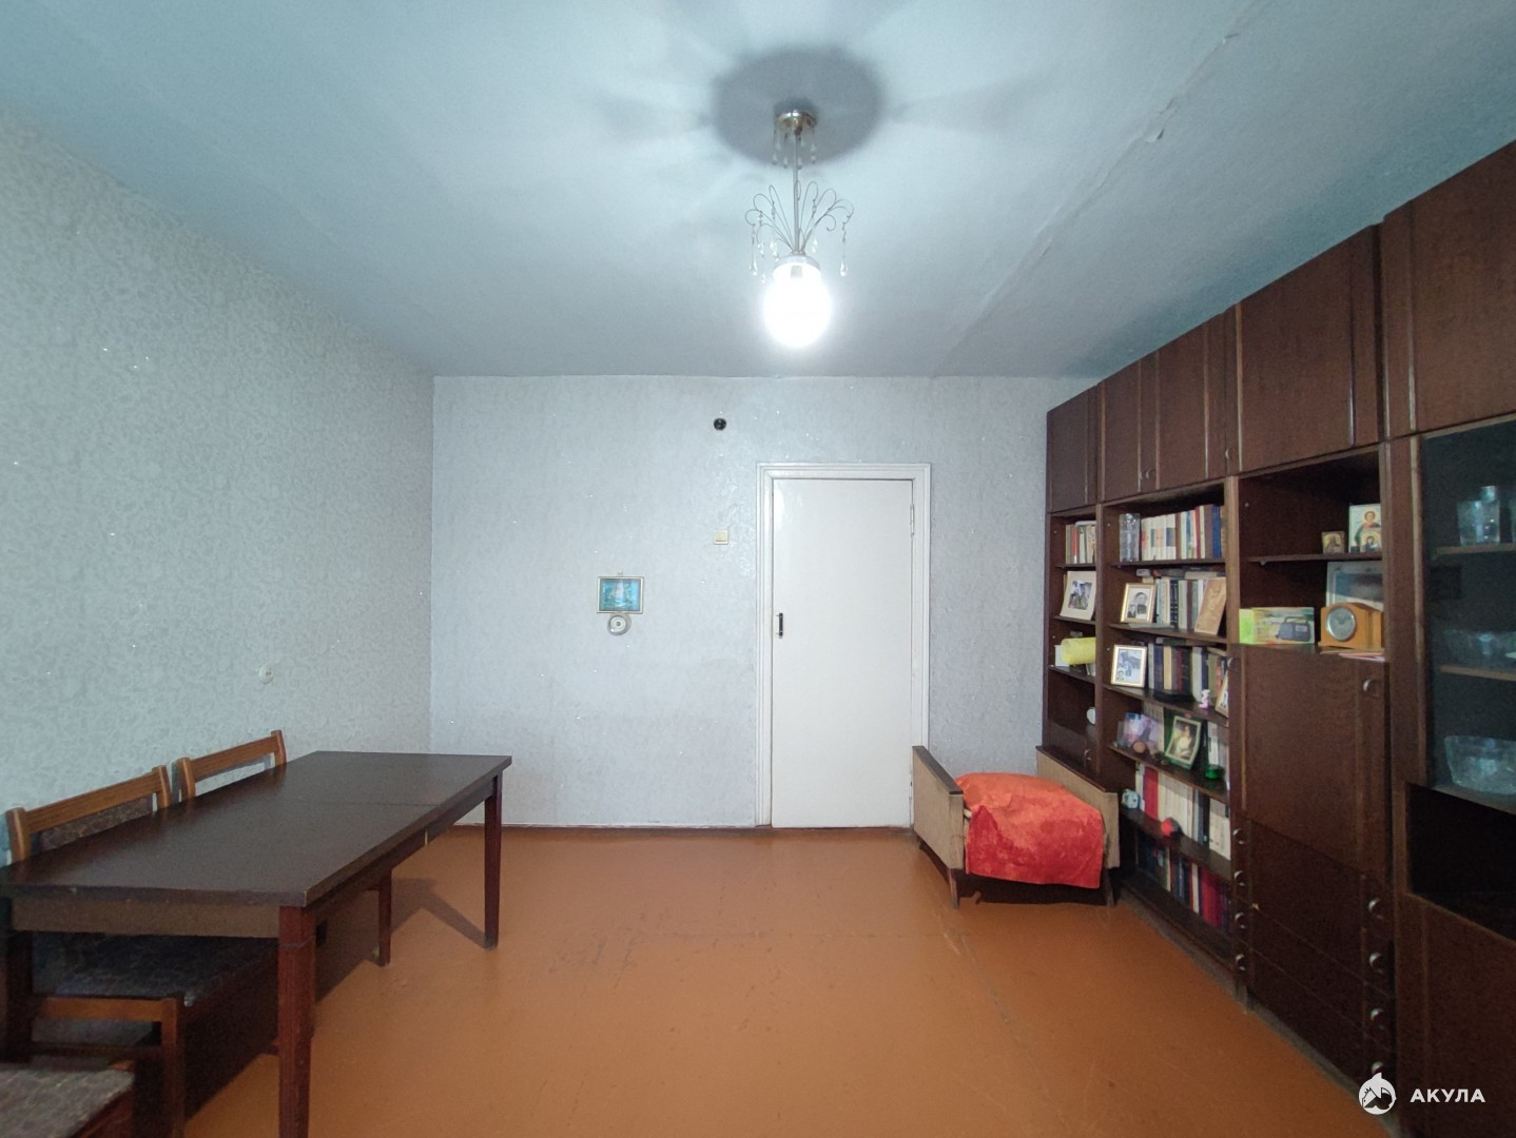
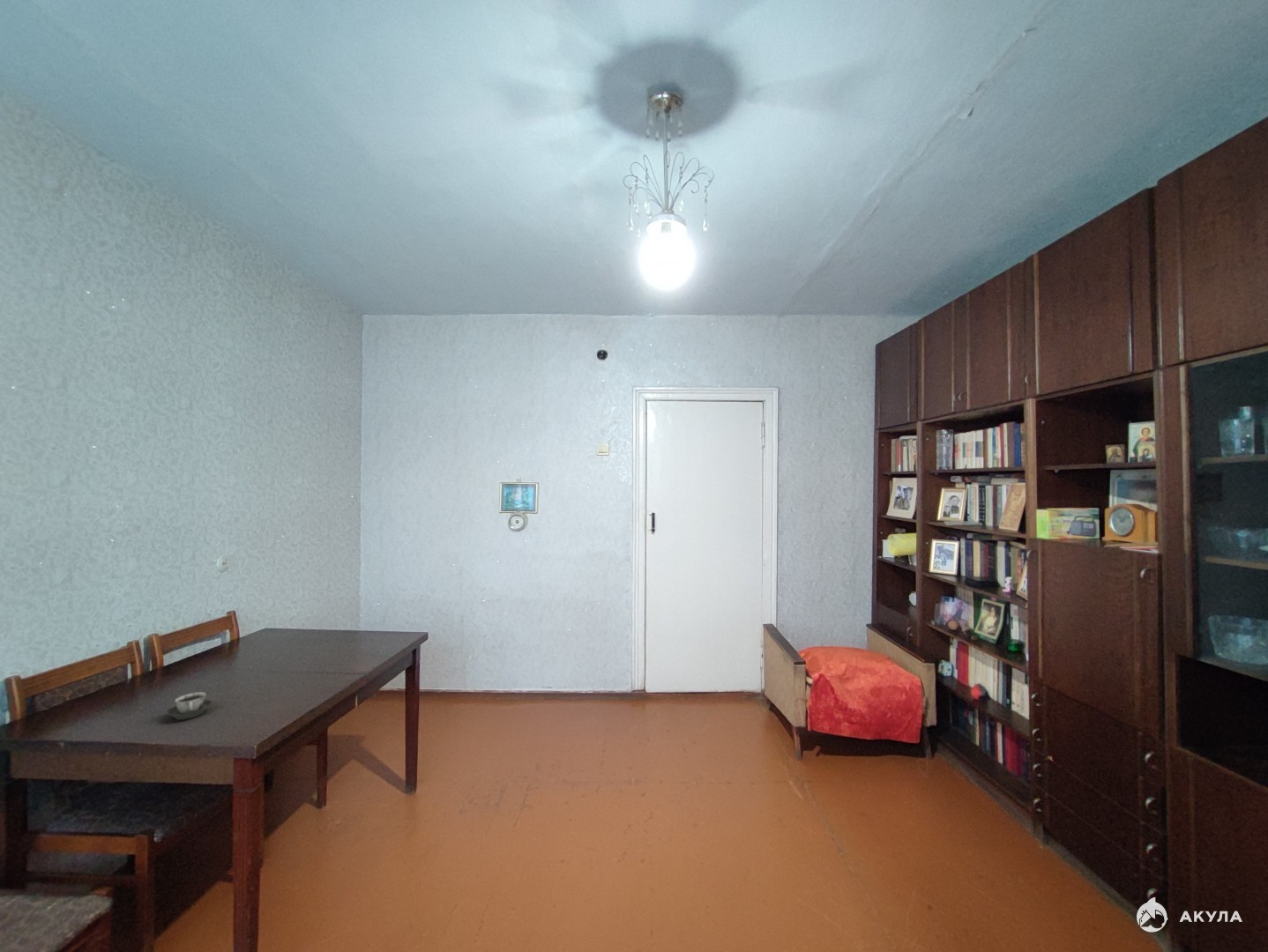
+ cup (190, 705)
